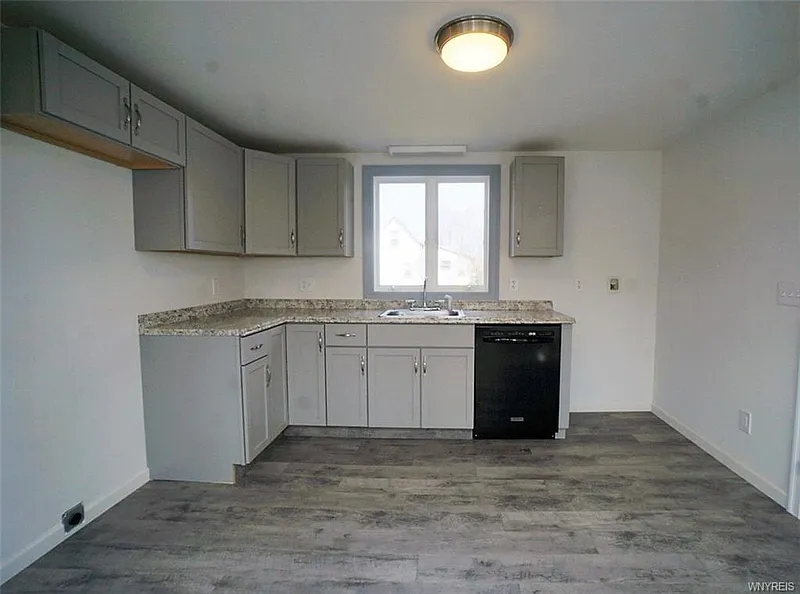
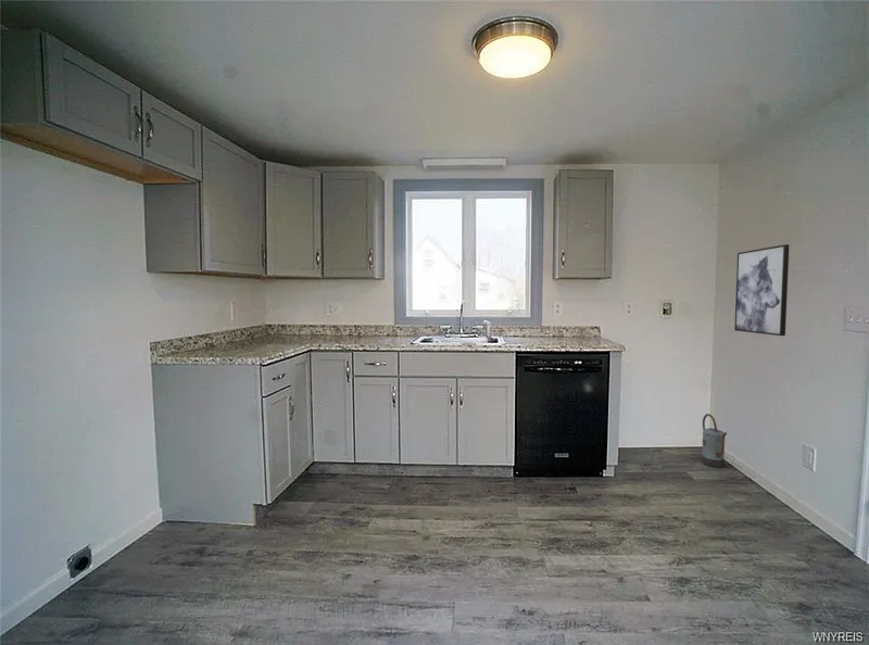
+ watering can (714, 440)
+ wall art (759, 291)
